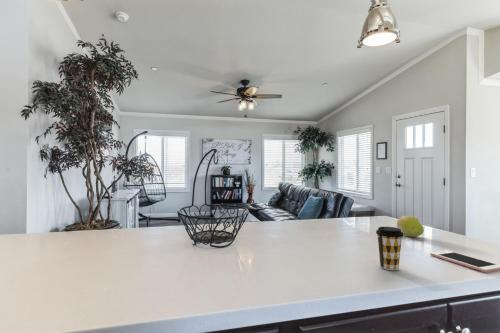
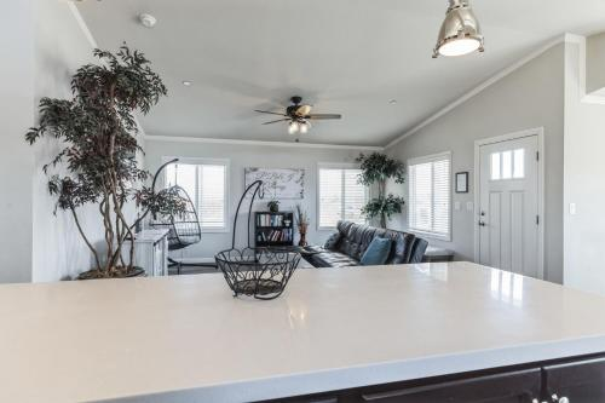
- coffee cup (389, 248)
- fruit (410, 226)
- cell phone (464, 260)
